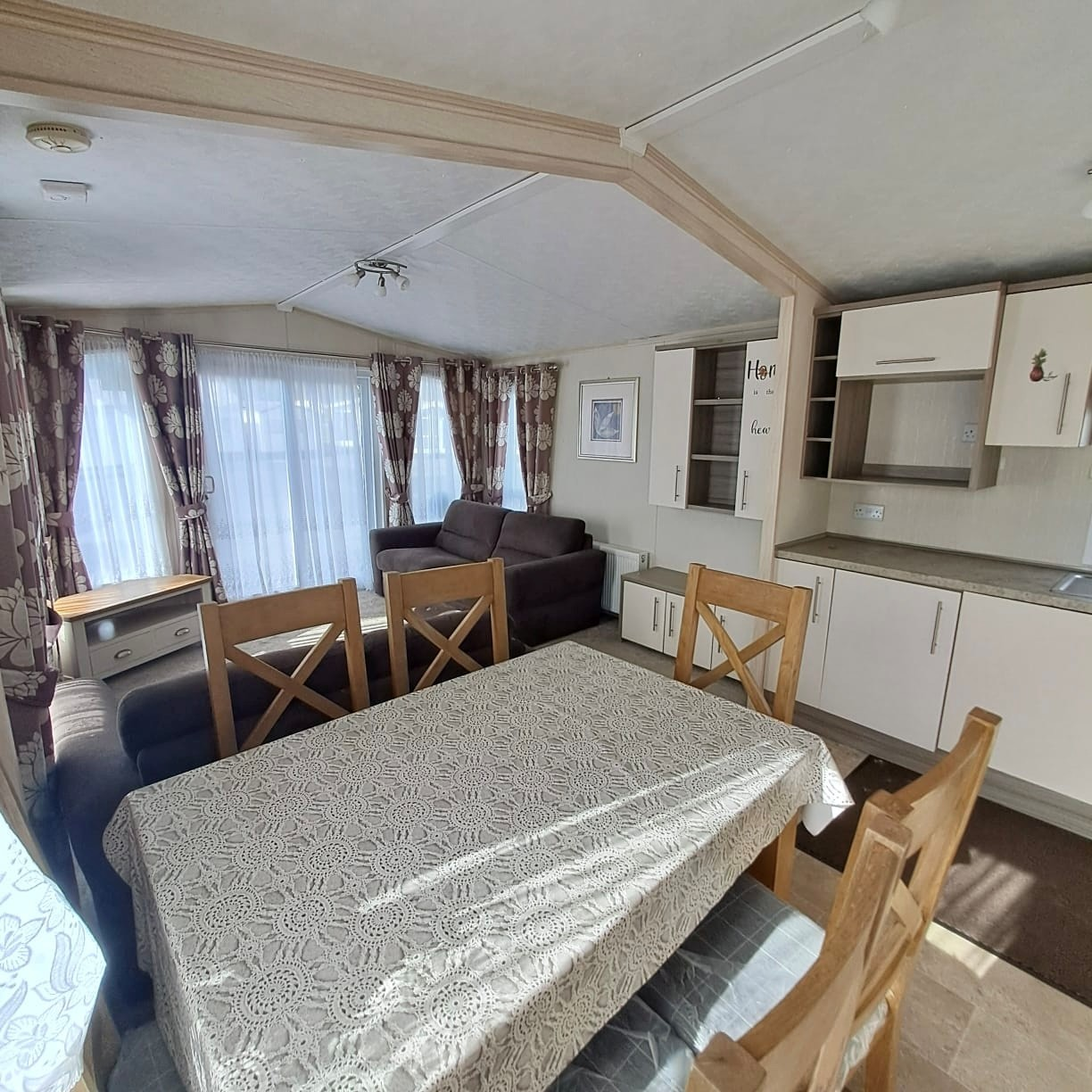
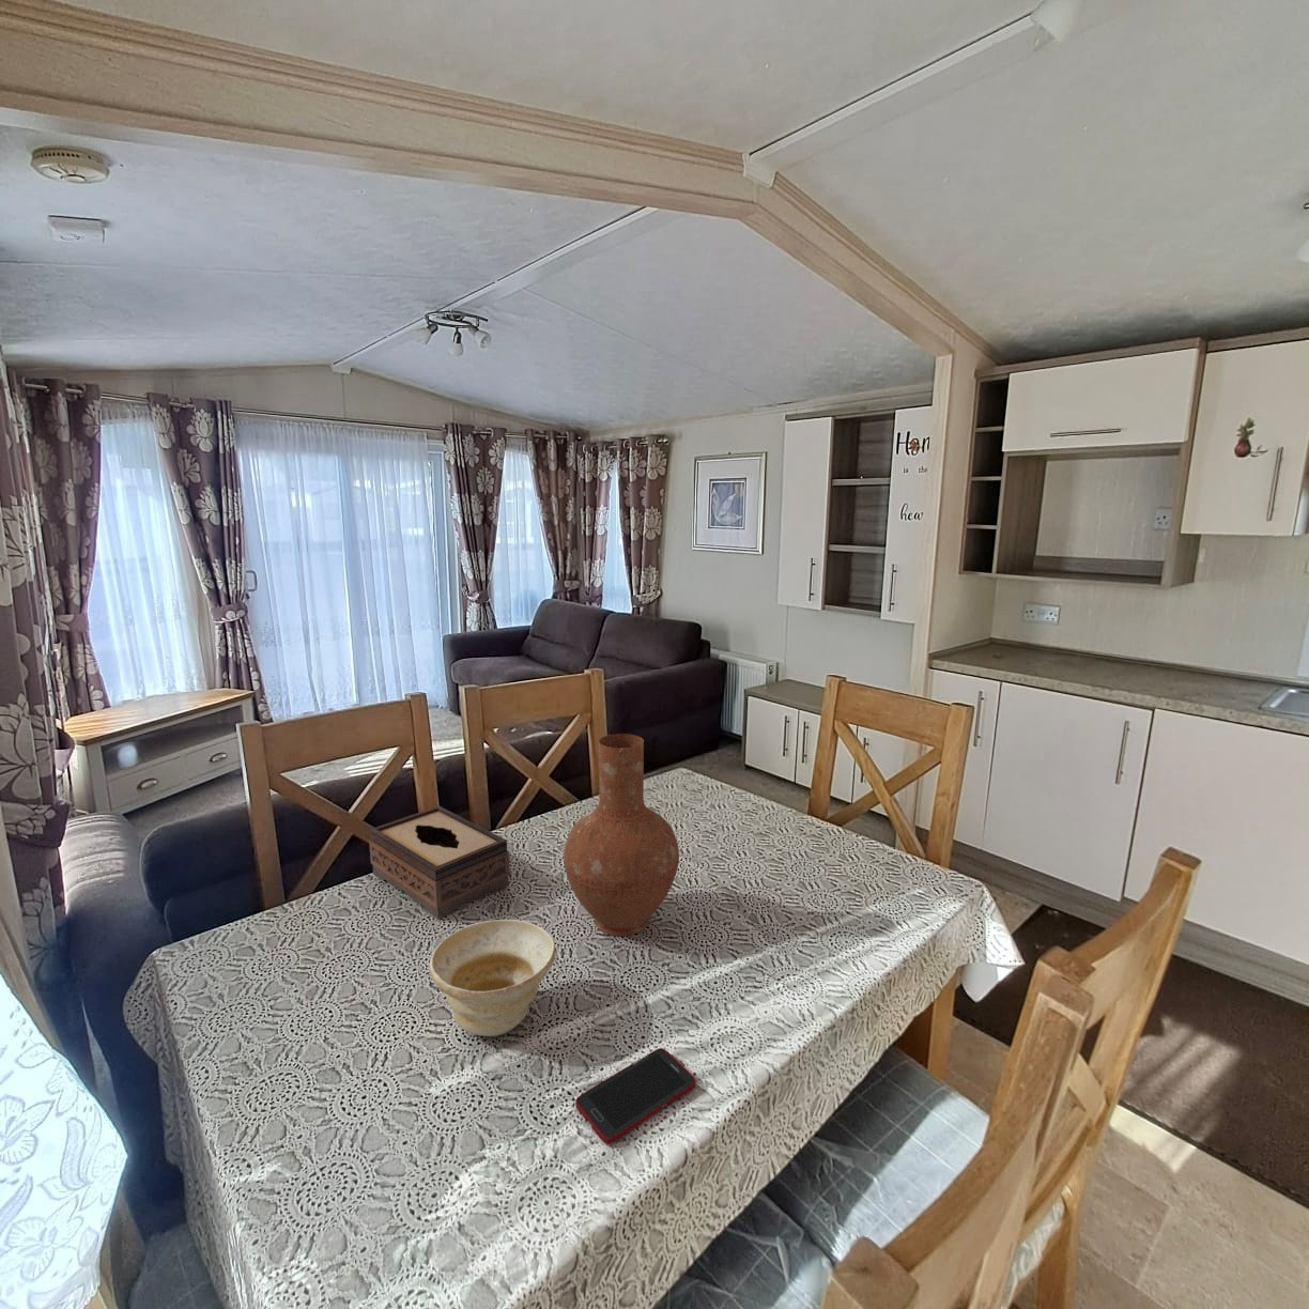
+ cell phone (637, 1092)
+ tissue box (439, 857)
+ bowl (495, 984)
+ vase (621, 832)
